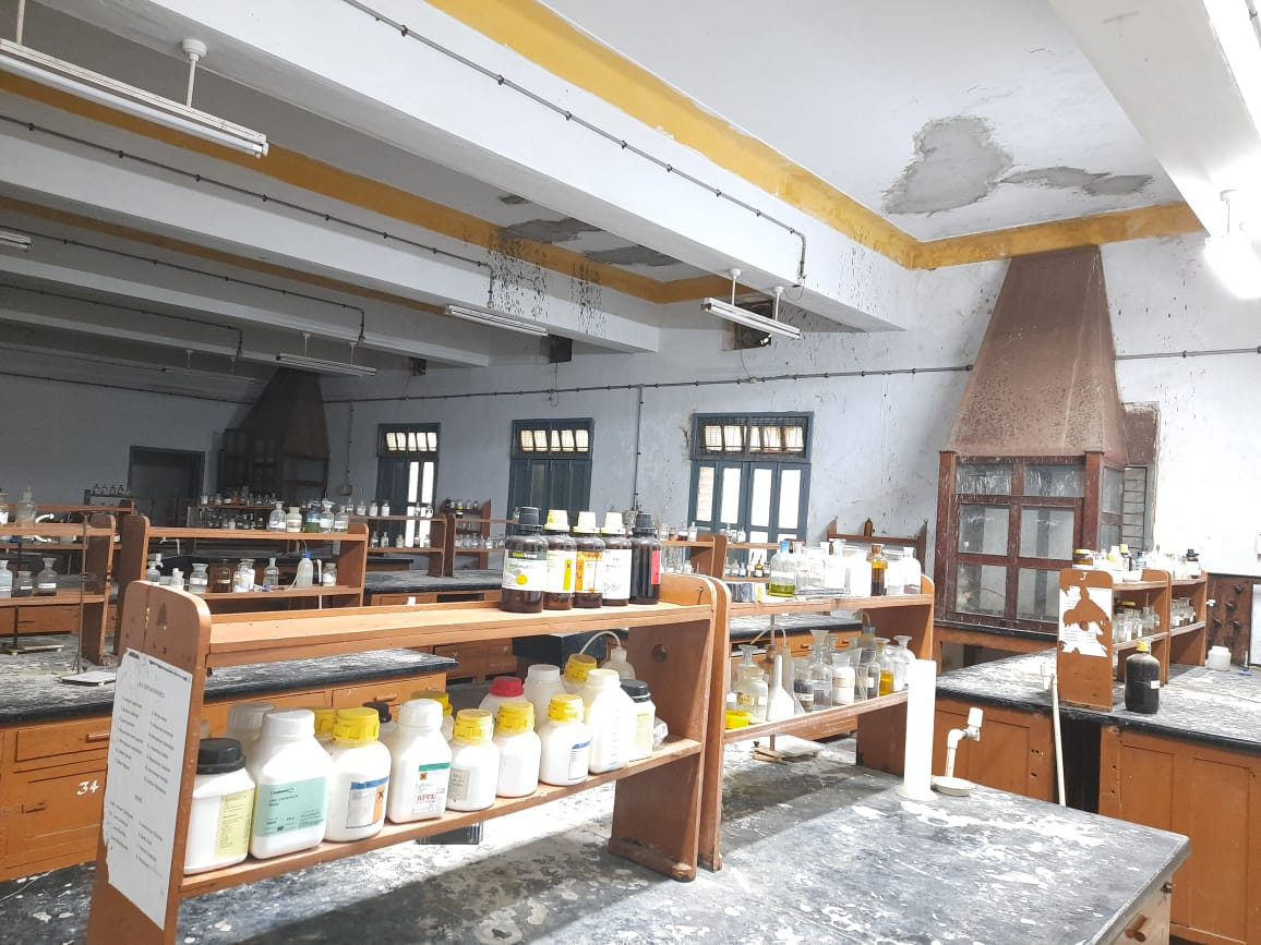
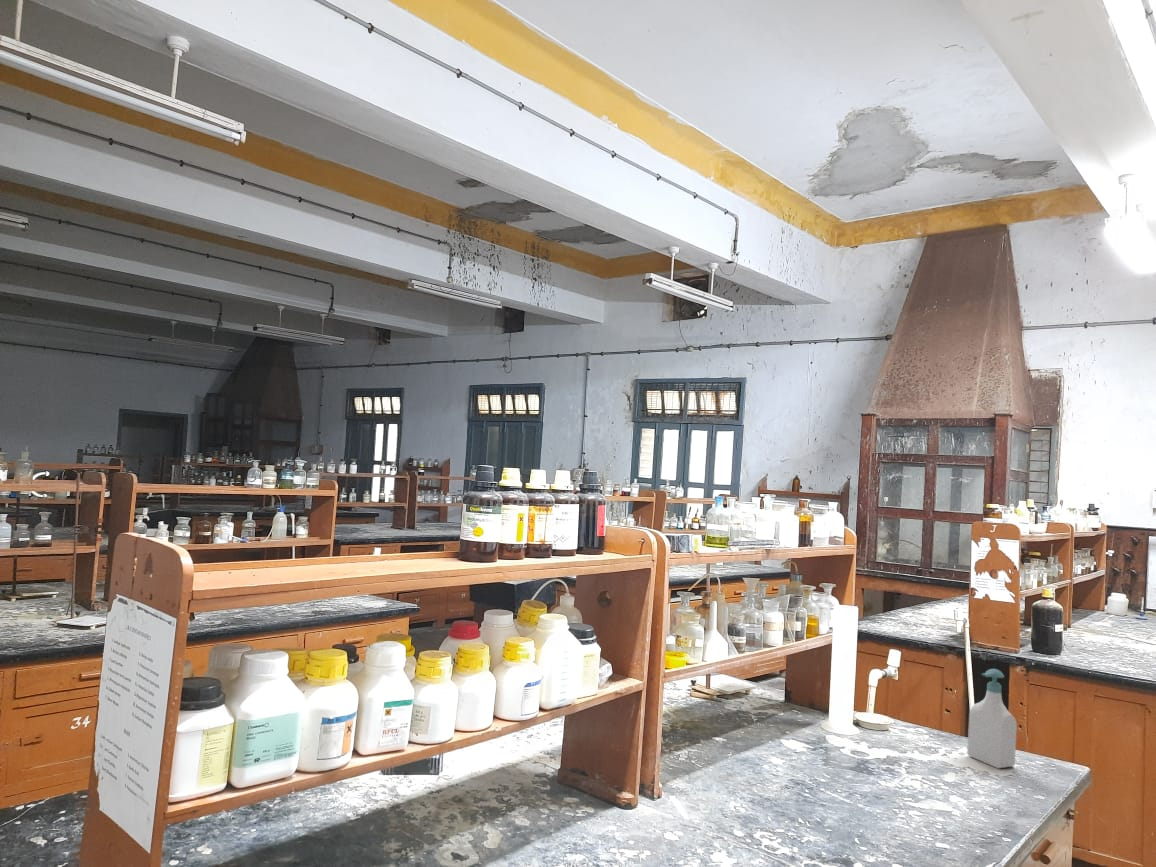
+ soap bottle (990, 715)
